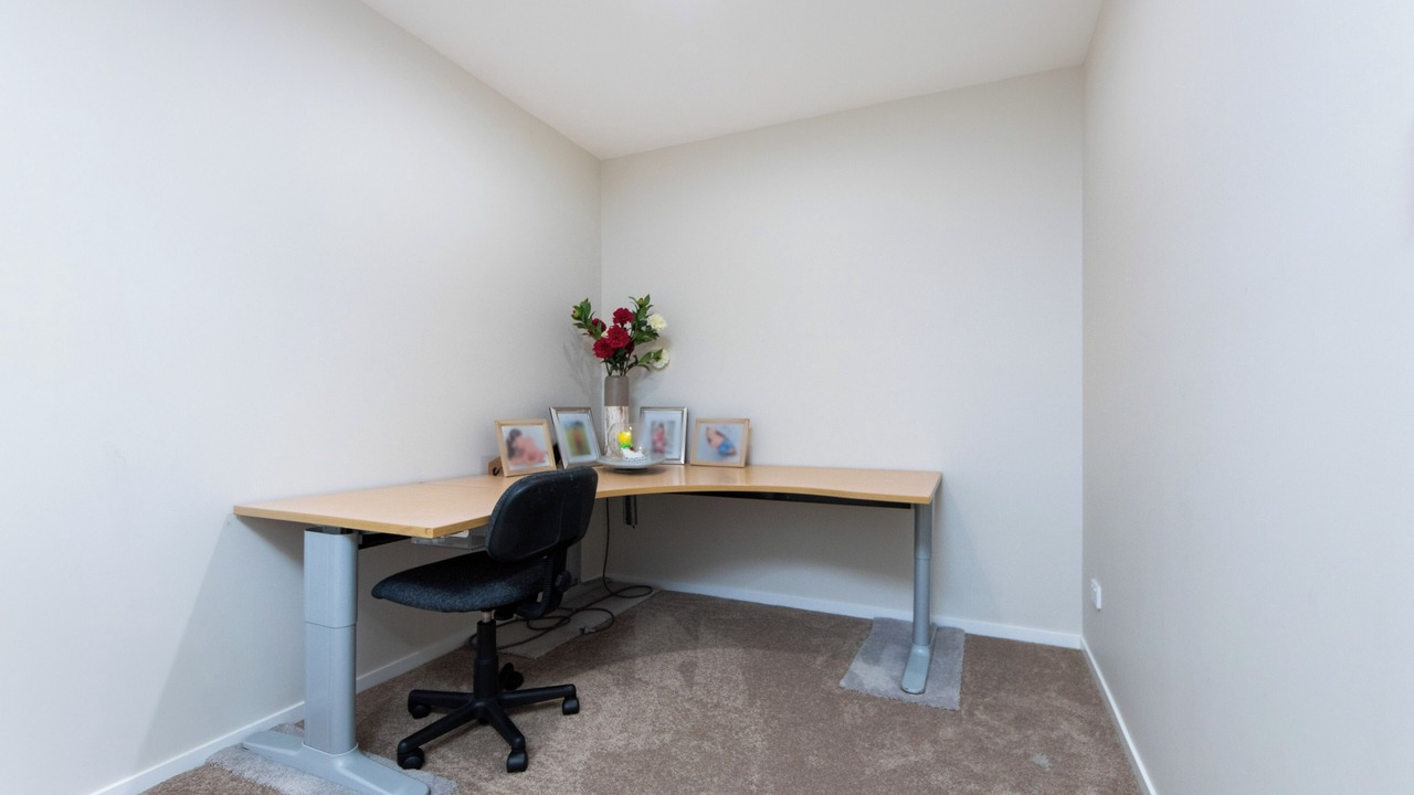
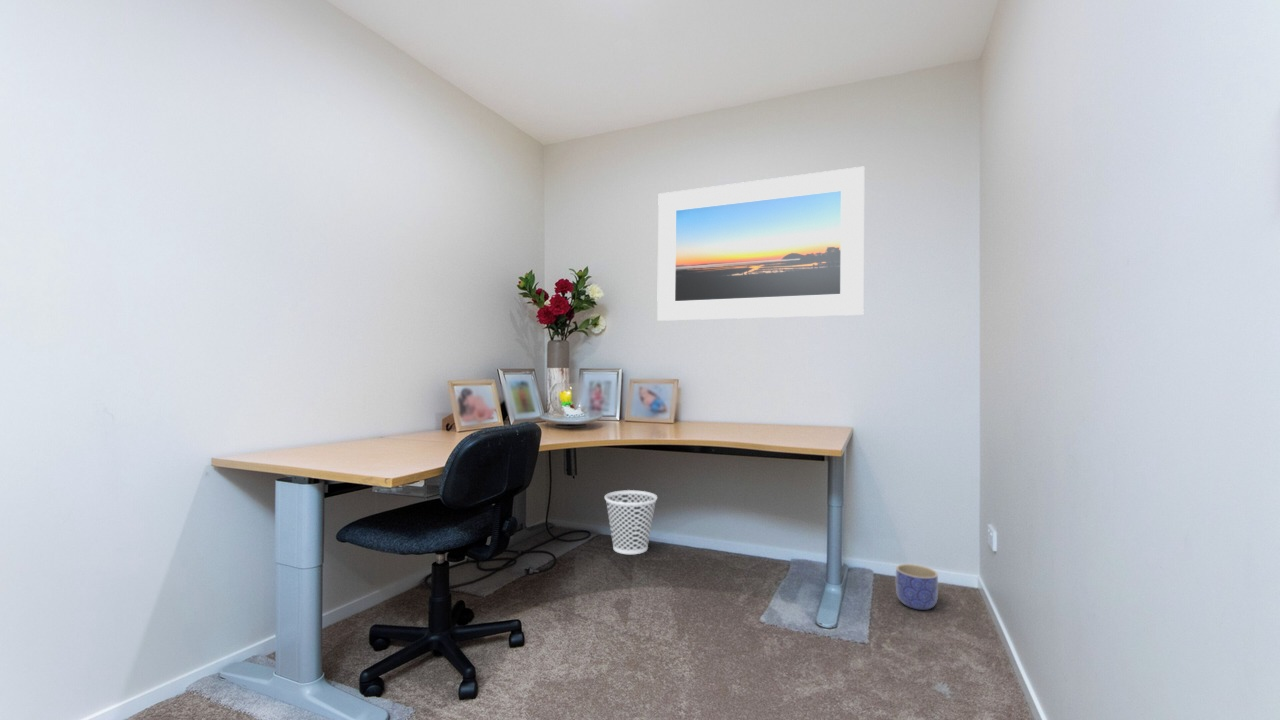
+ planter (916, 587)
+ wastebasket (630, 522)
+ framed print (753, 249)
